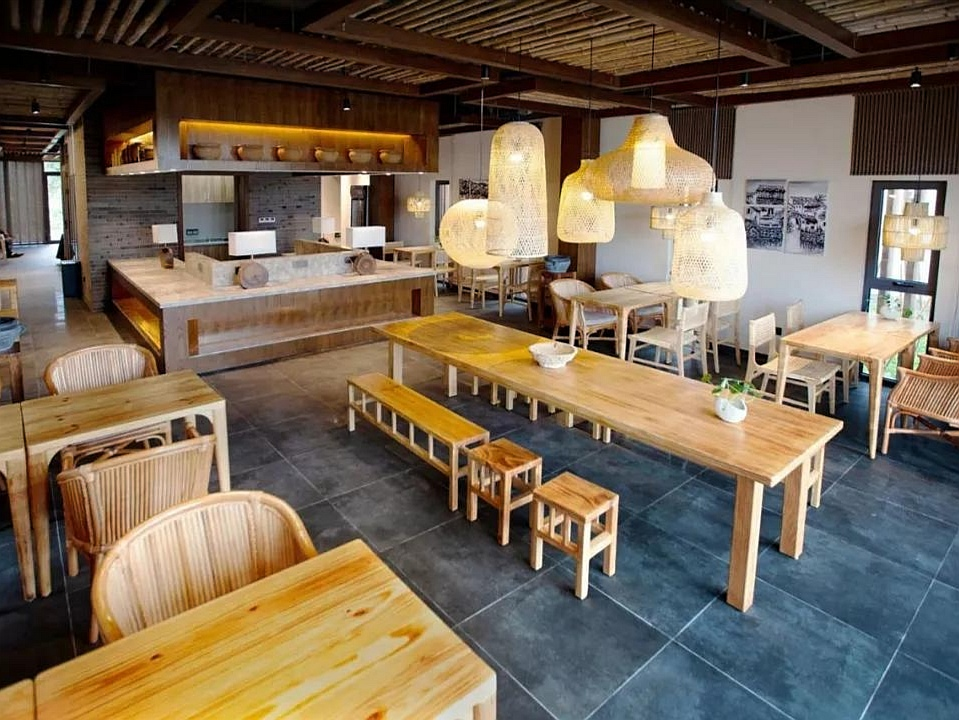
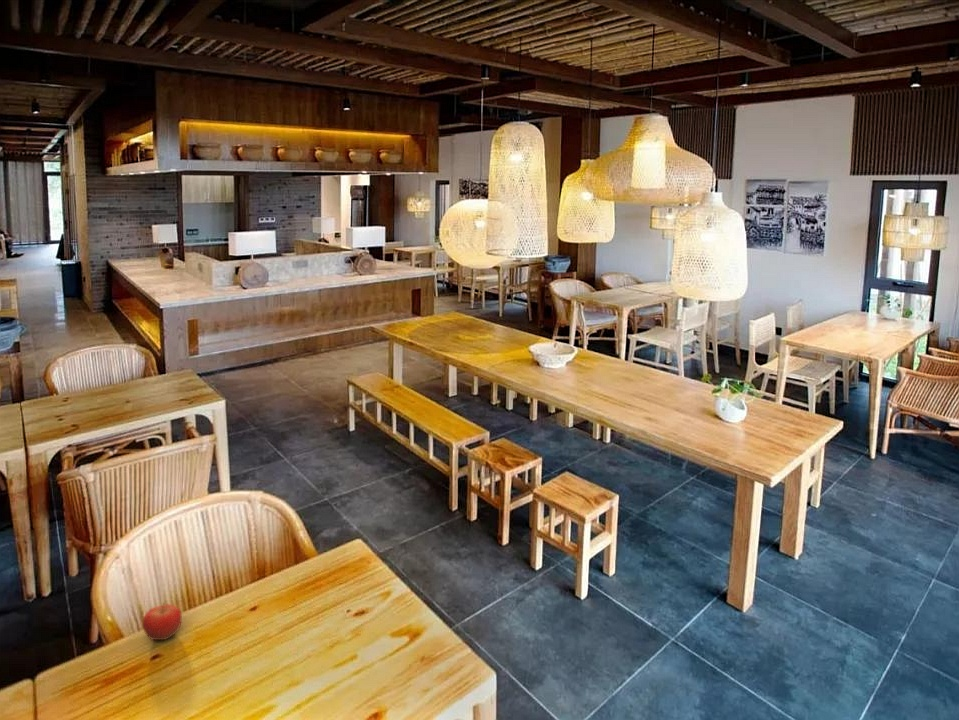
+ fruit (162, 619)
